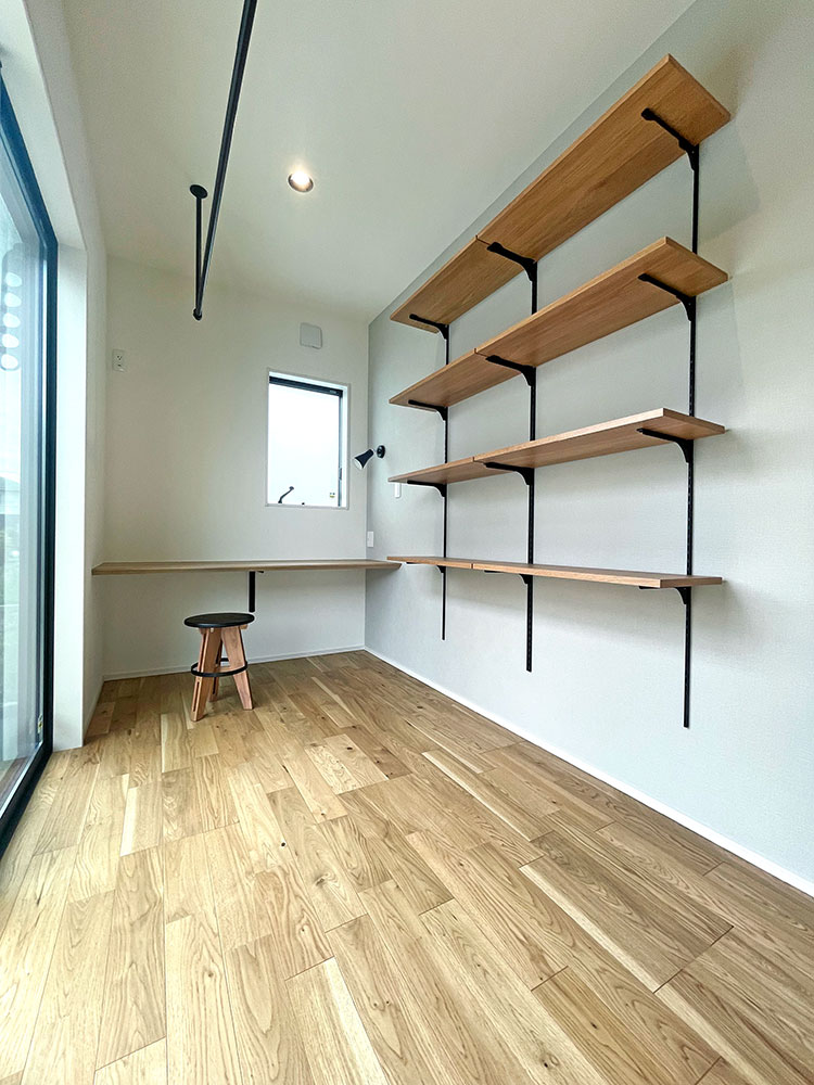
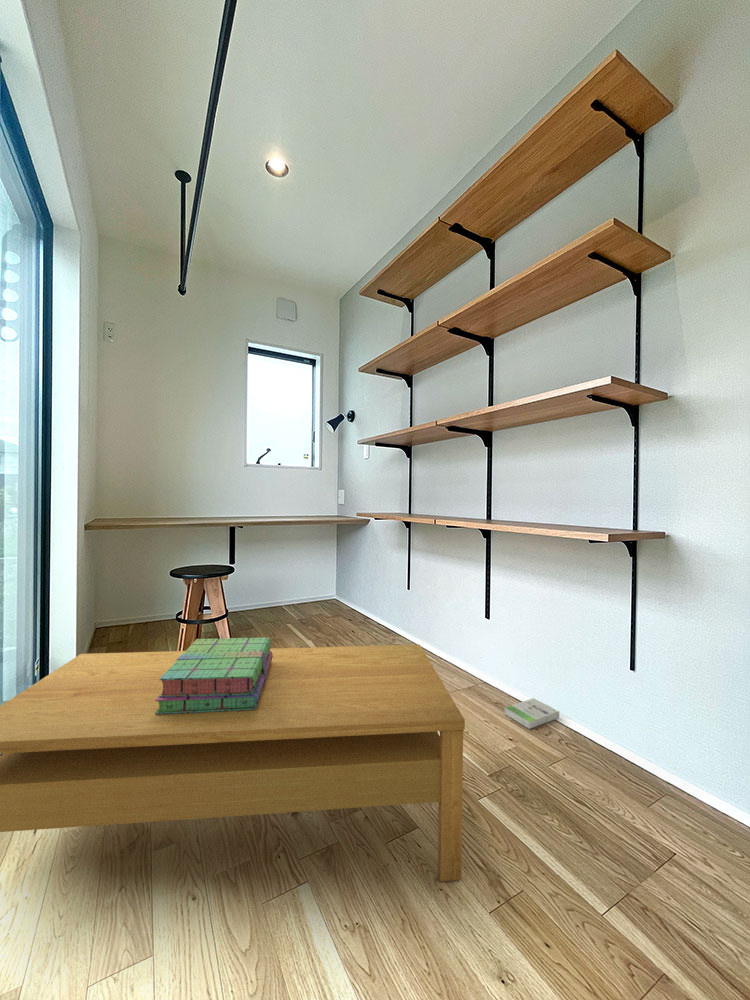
+ stack of books (222, 669)
+ box (531, 712)
+ coffee table (241, 749)
